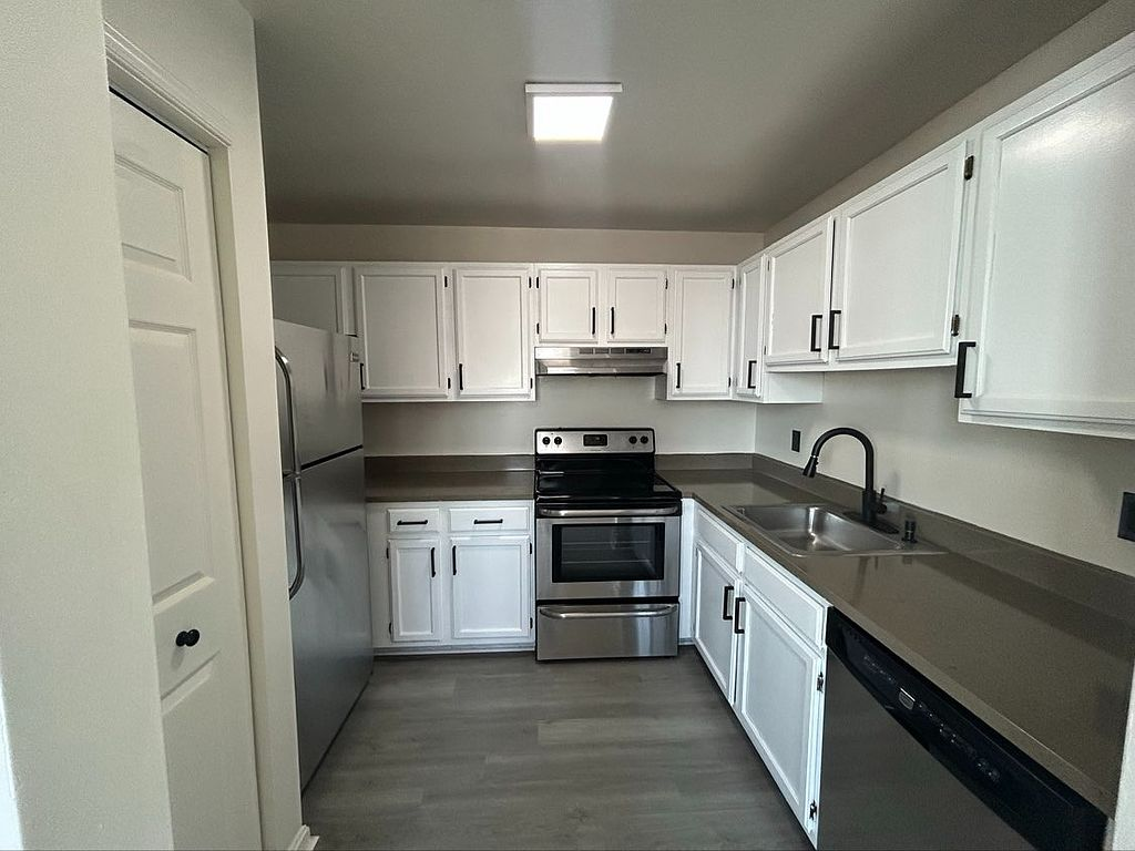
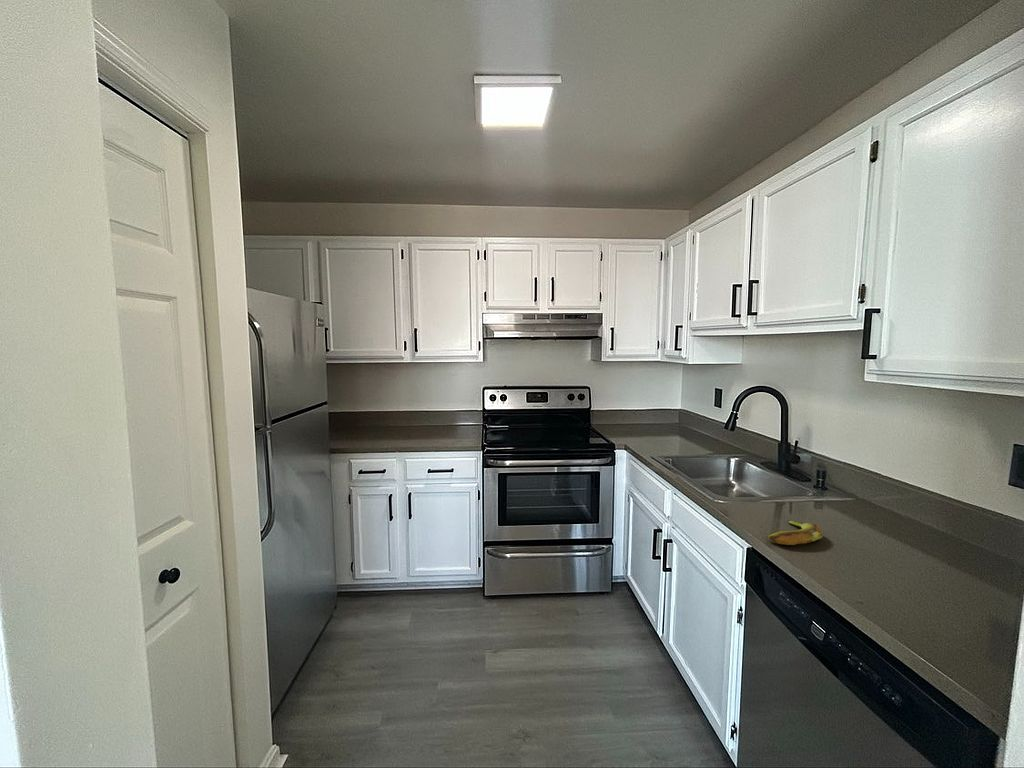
+ banana (790, 523)
